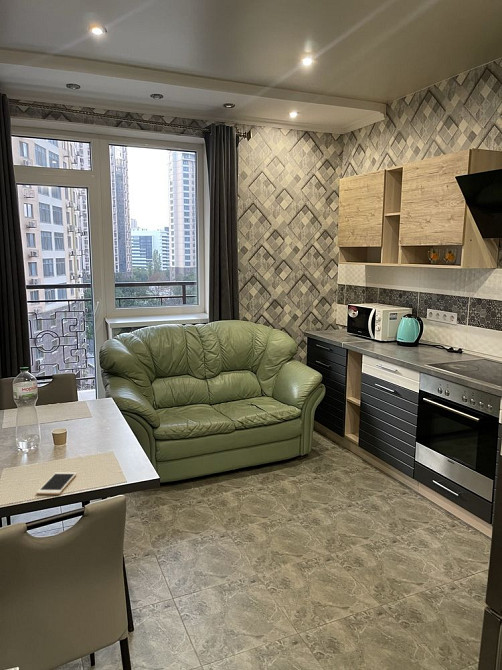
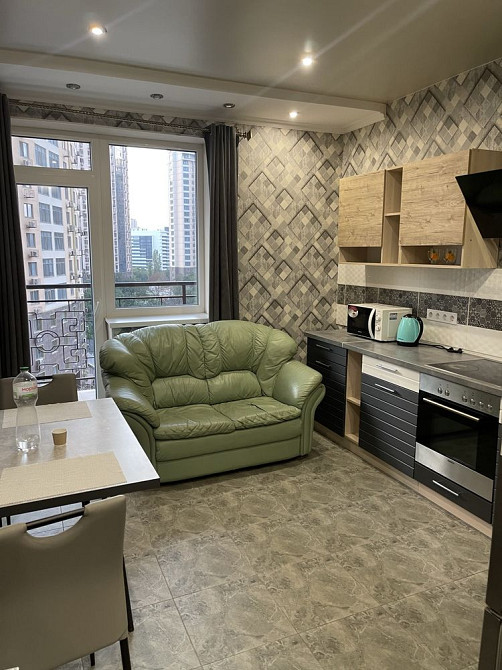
- cell phone (57, 482)
